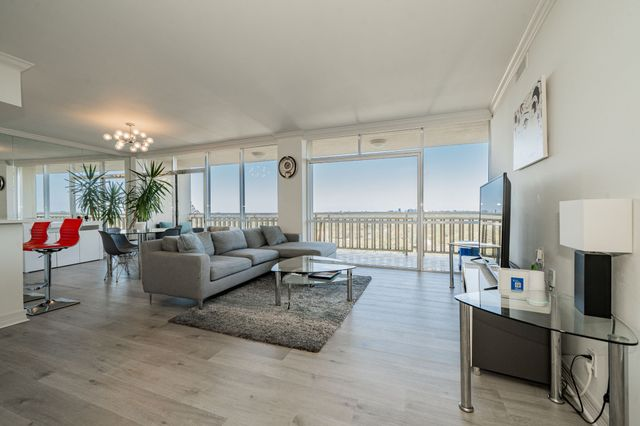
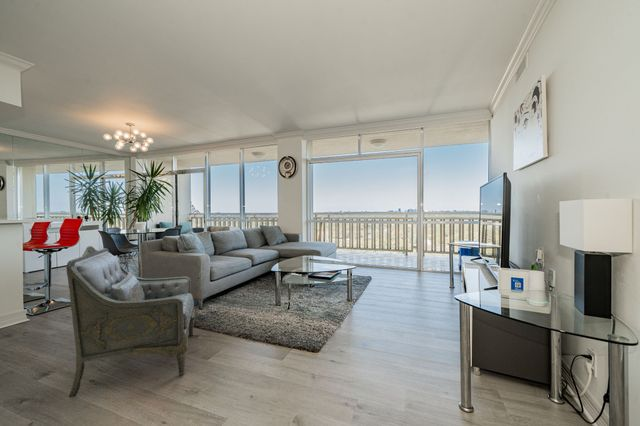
+ armchair (143, 302)
